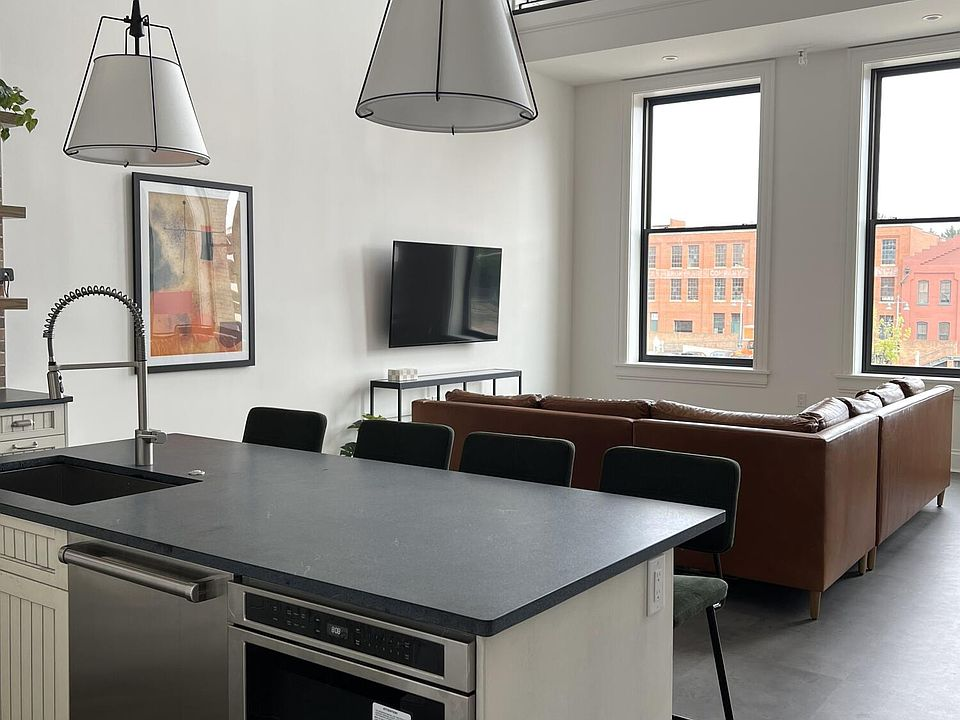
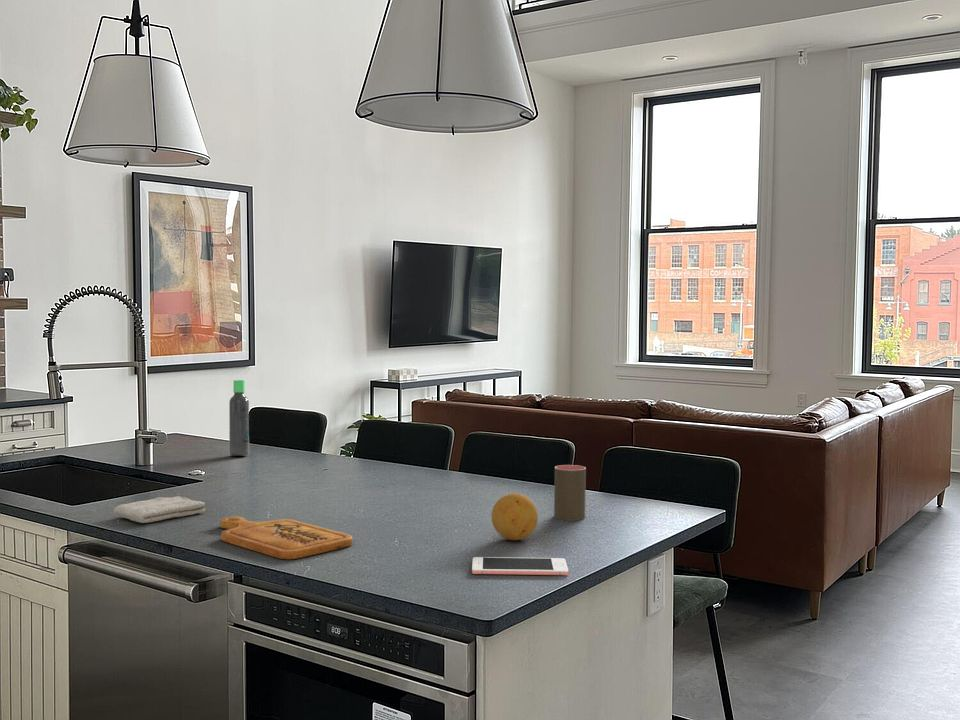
+ cutting board (272, 533)
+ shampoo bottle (239, 417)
+ cup (569, 492)
+ fruit (514, 516)
+ washcloth (161, 508)
+ cell phone (519, 566)
